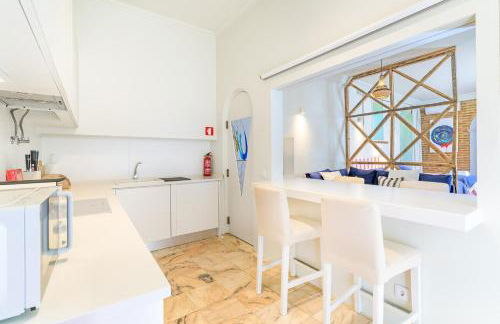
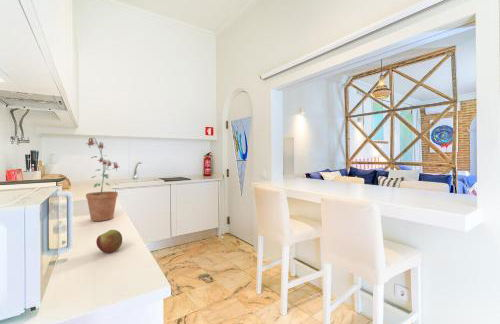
+ apple (109, 240)
+ potted plant (103, 178)
